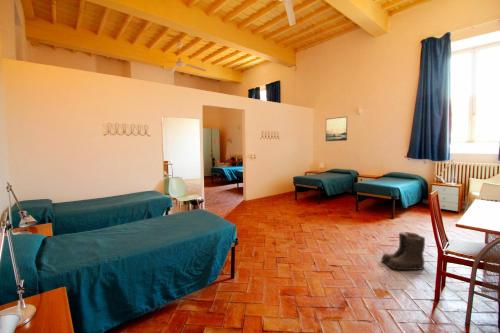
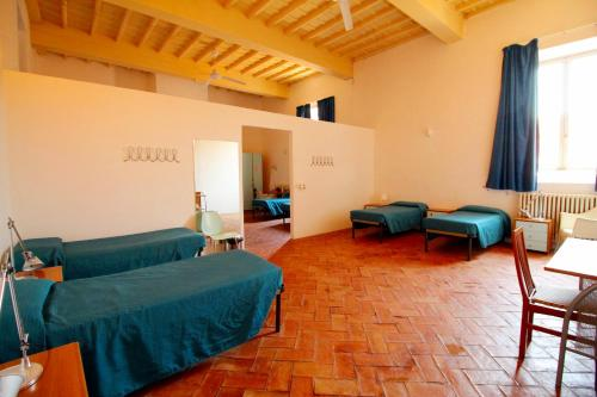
- boots (402, 249)
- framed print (336, 129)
